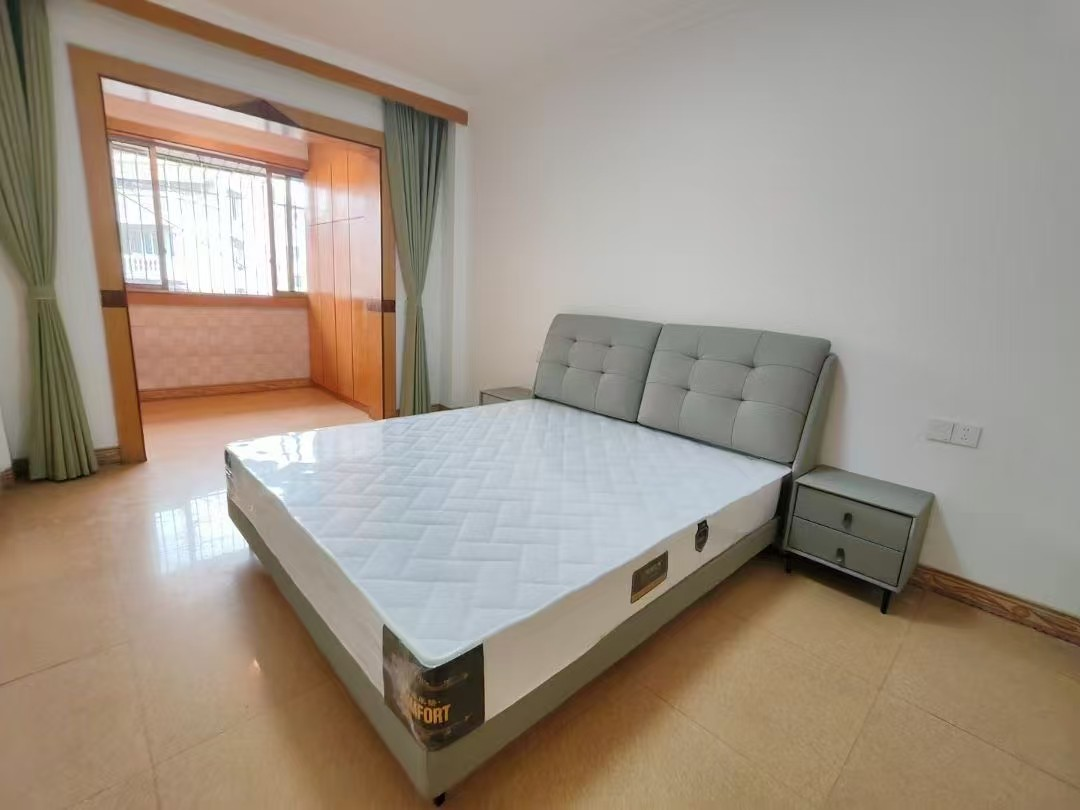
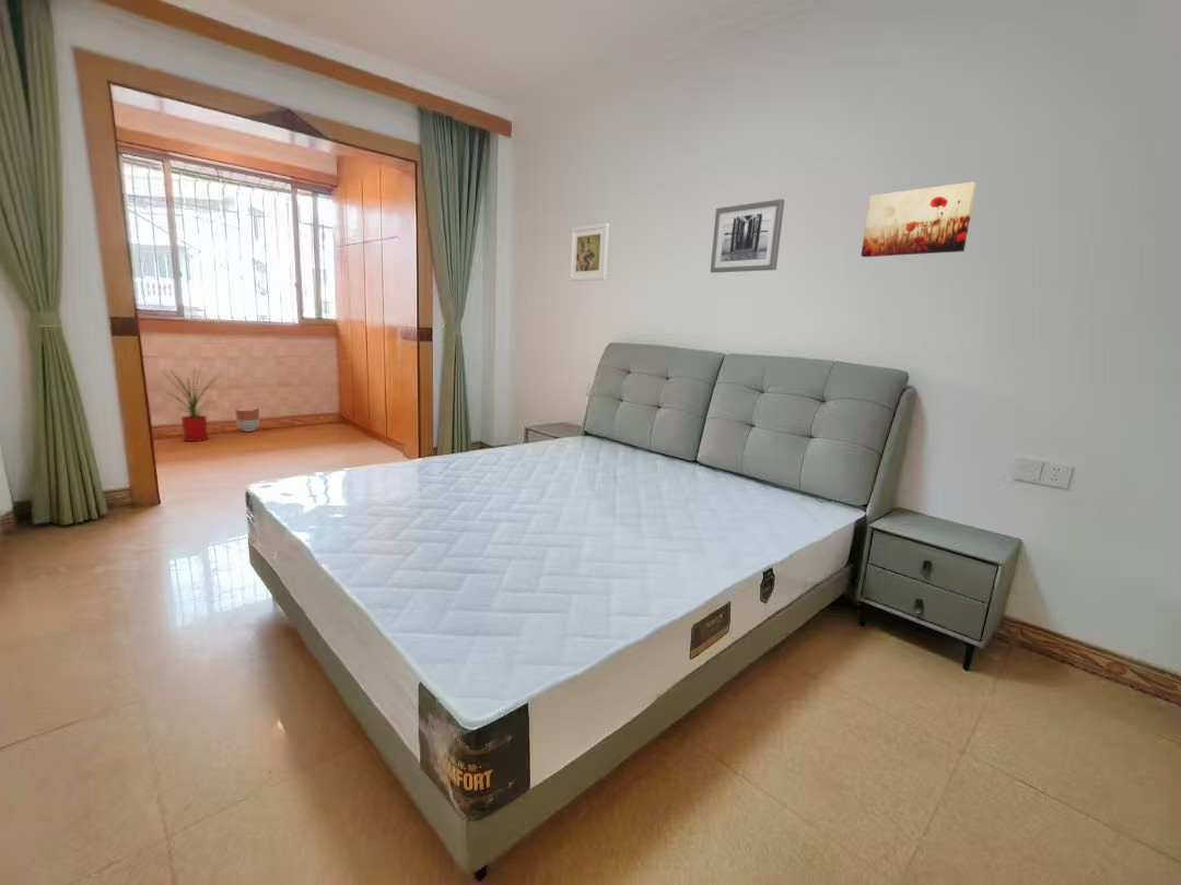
+ house plant (192, 402)
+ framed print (588, 252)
+ wall art (745, 238)
+ planter (247, 420)
+ wall art (914, 222)
